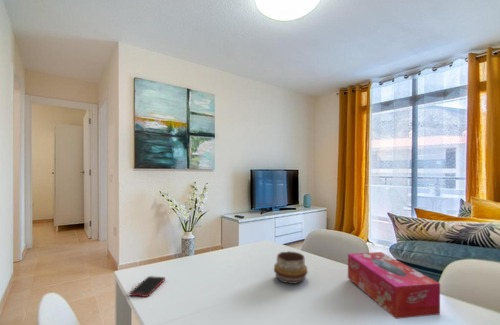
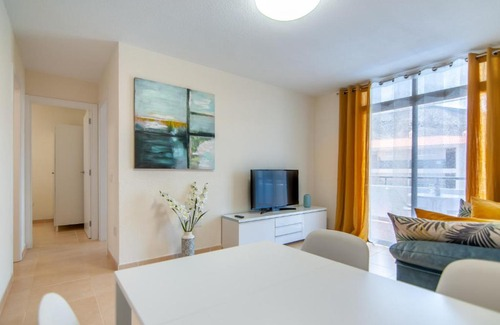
- decorative bowl (290, 267)
- tissue box (387, 280)
- cell phone (148, 285)
